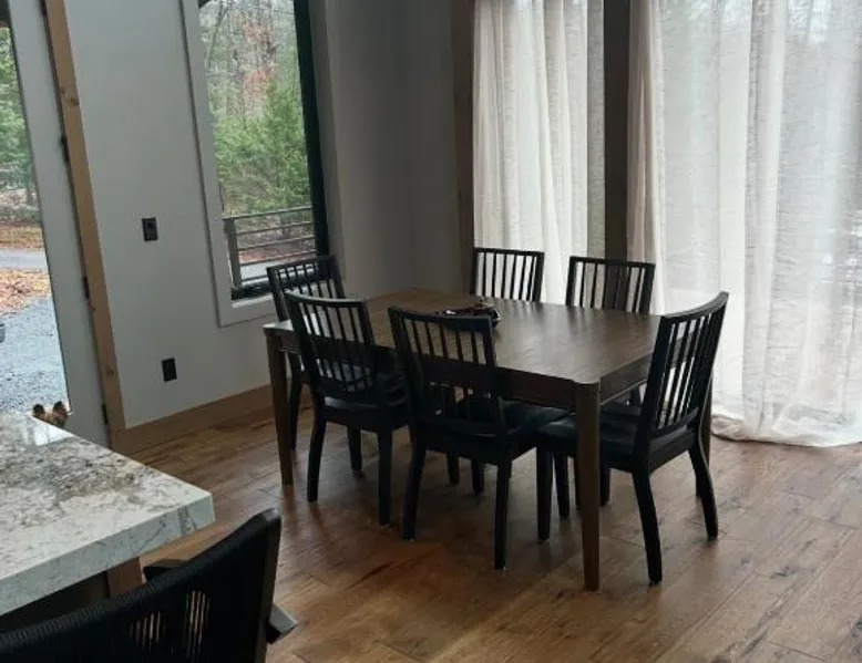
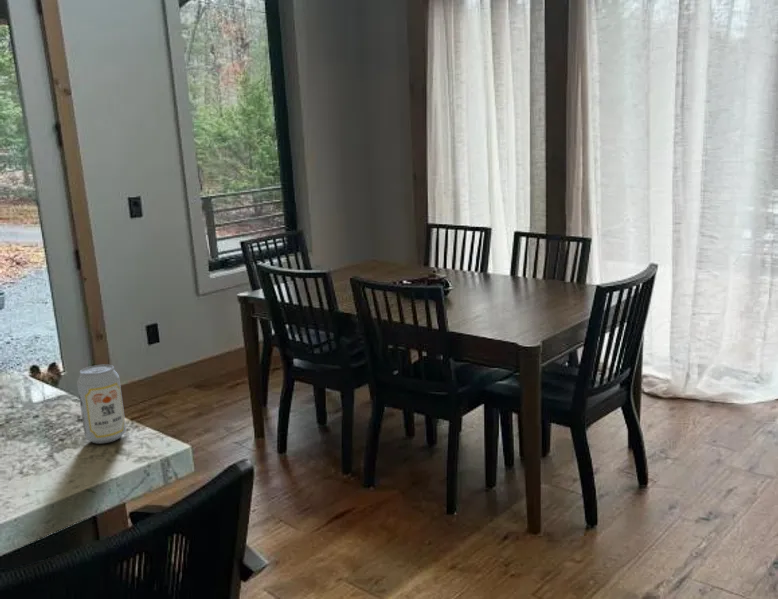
+ beverage can (101, 403)
